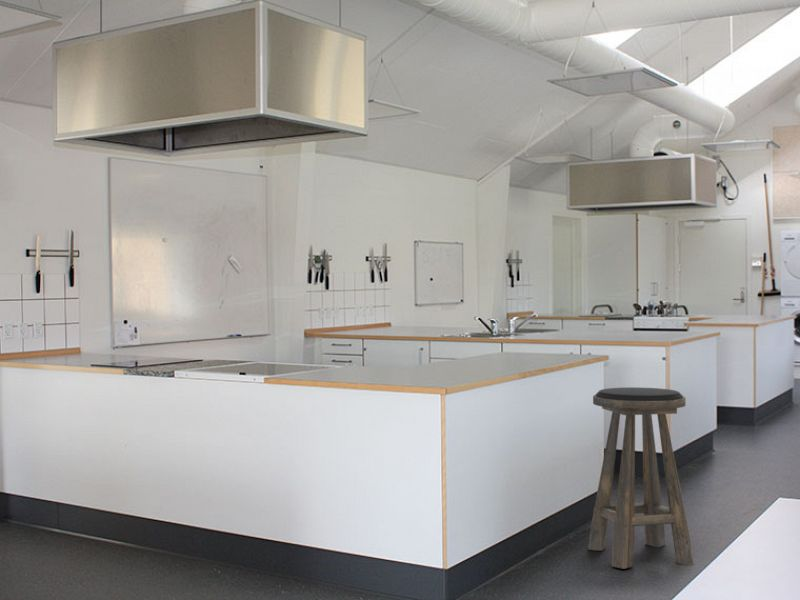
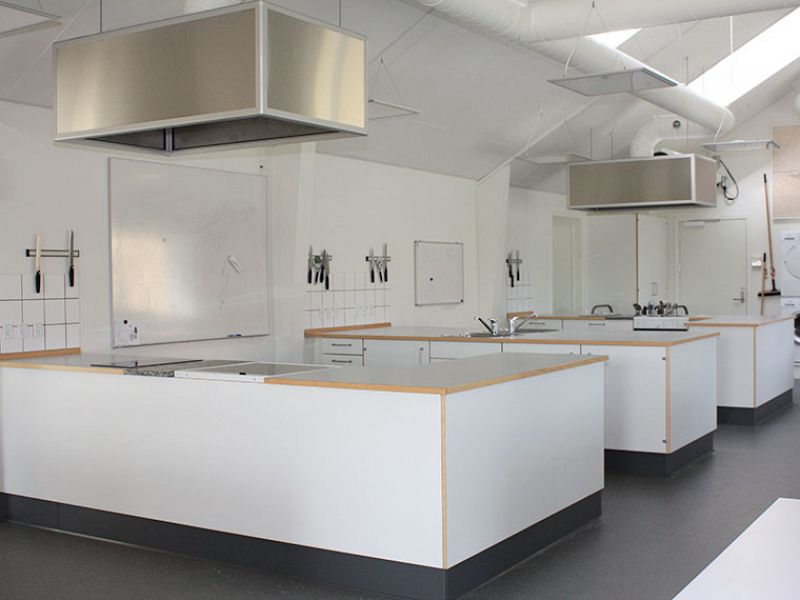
- stool (643, 473)
